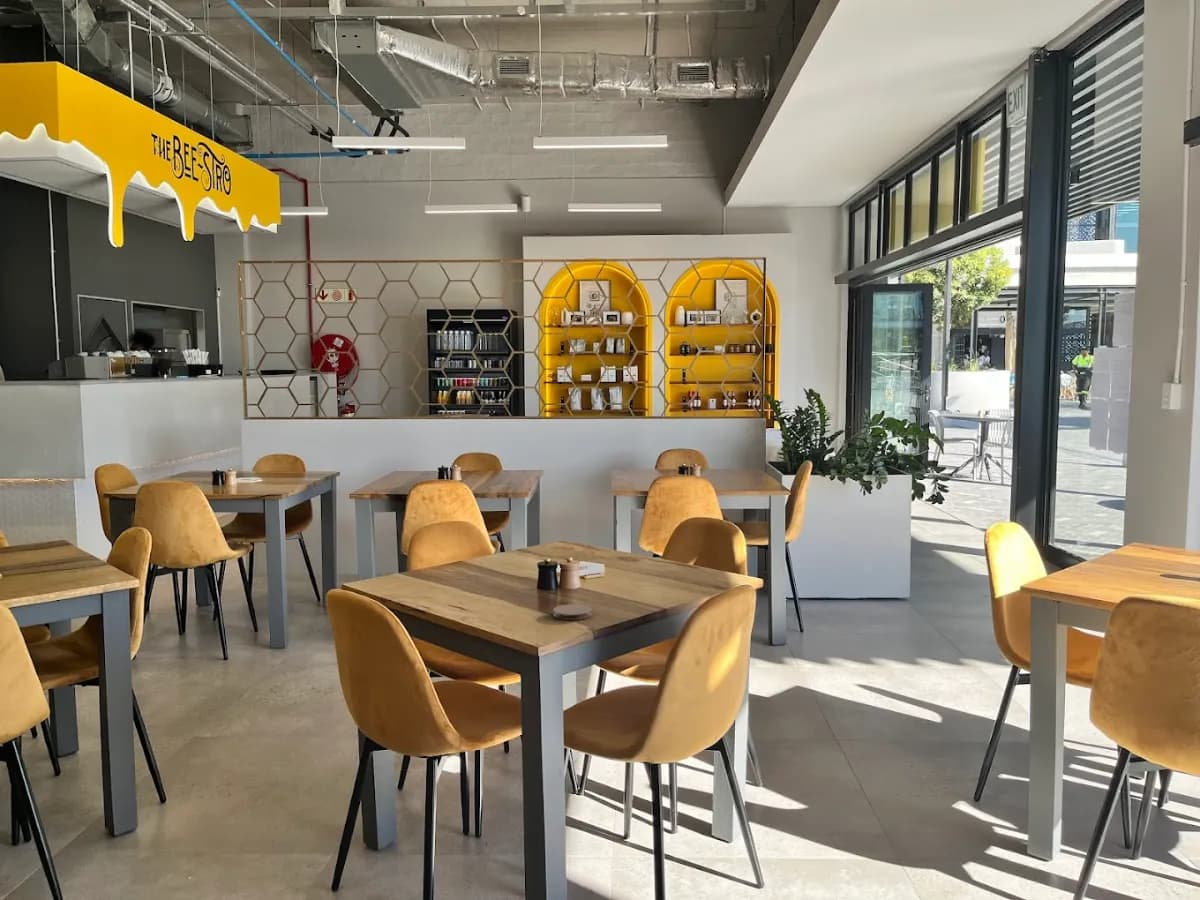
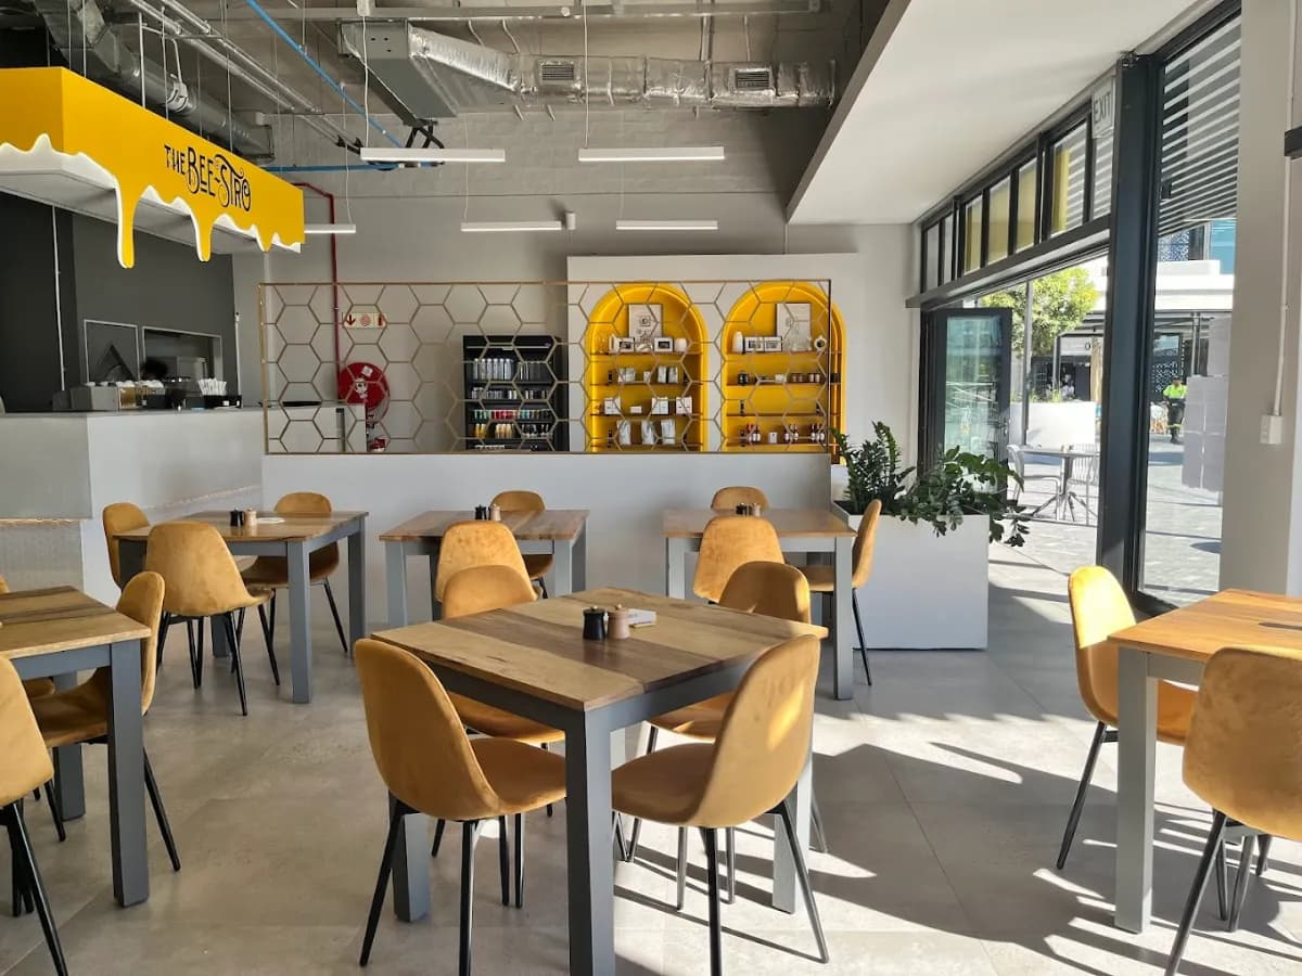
- coaster (572, 612)
